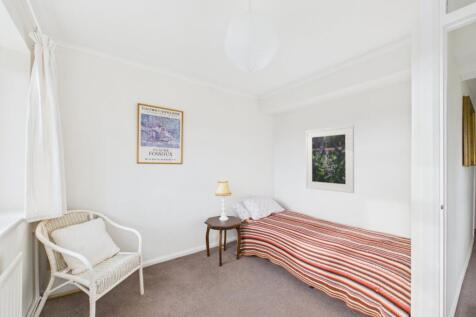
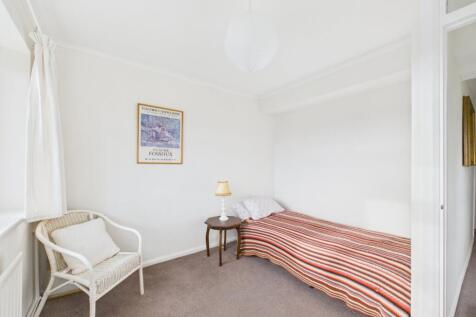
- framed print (327, 159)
